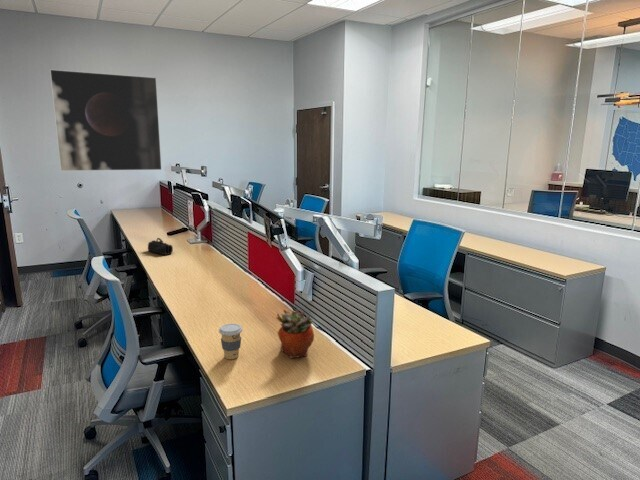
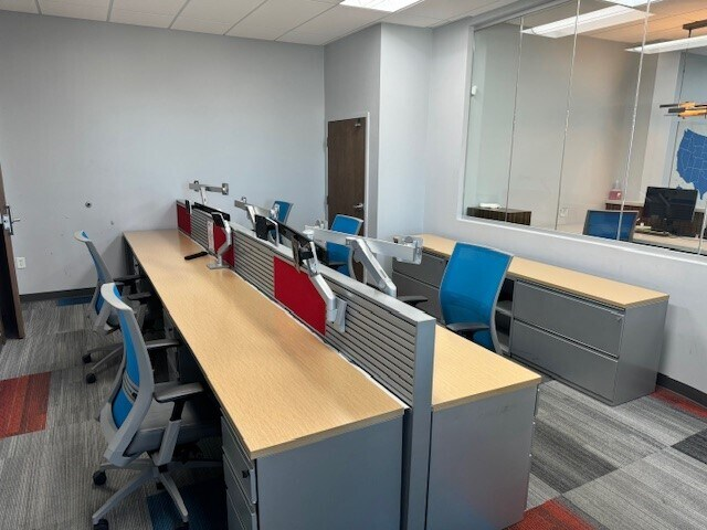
- pencil case (160, 245)
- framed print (109, 123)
- coffee cup (231, 341)
- succulent planter (293, 329)
